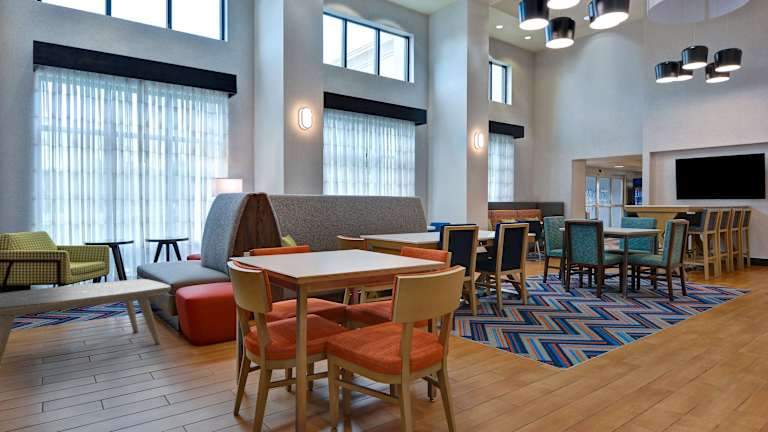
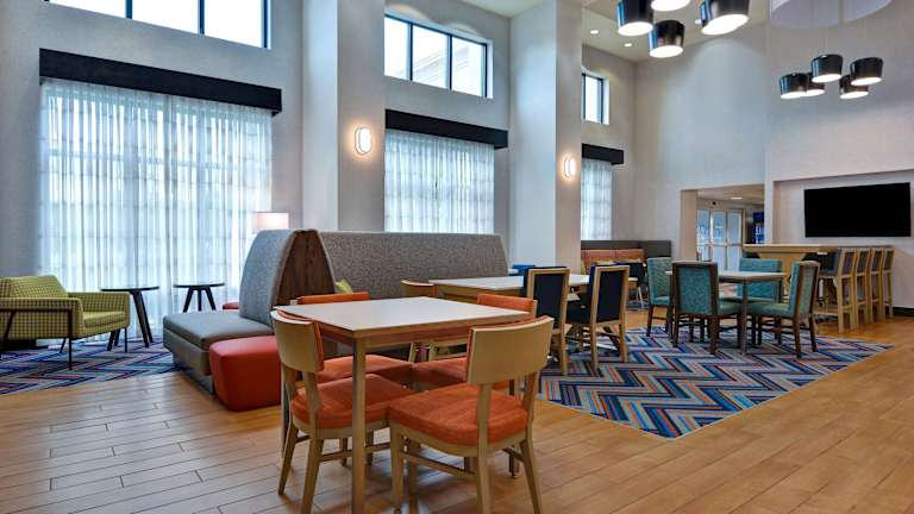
- coffee table (70, 308)
